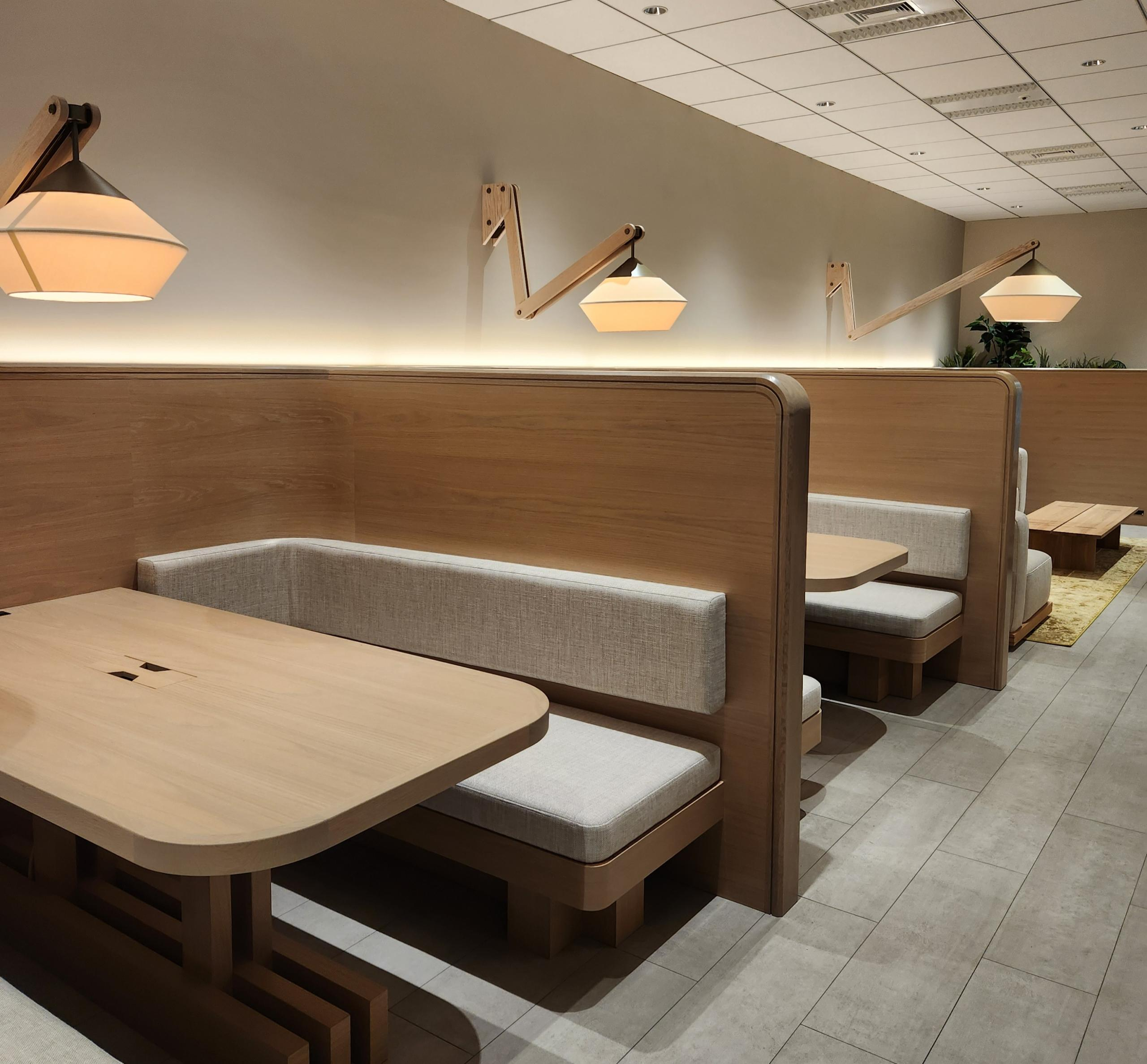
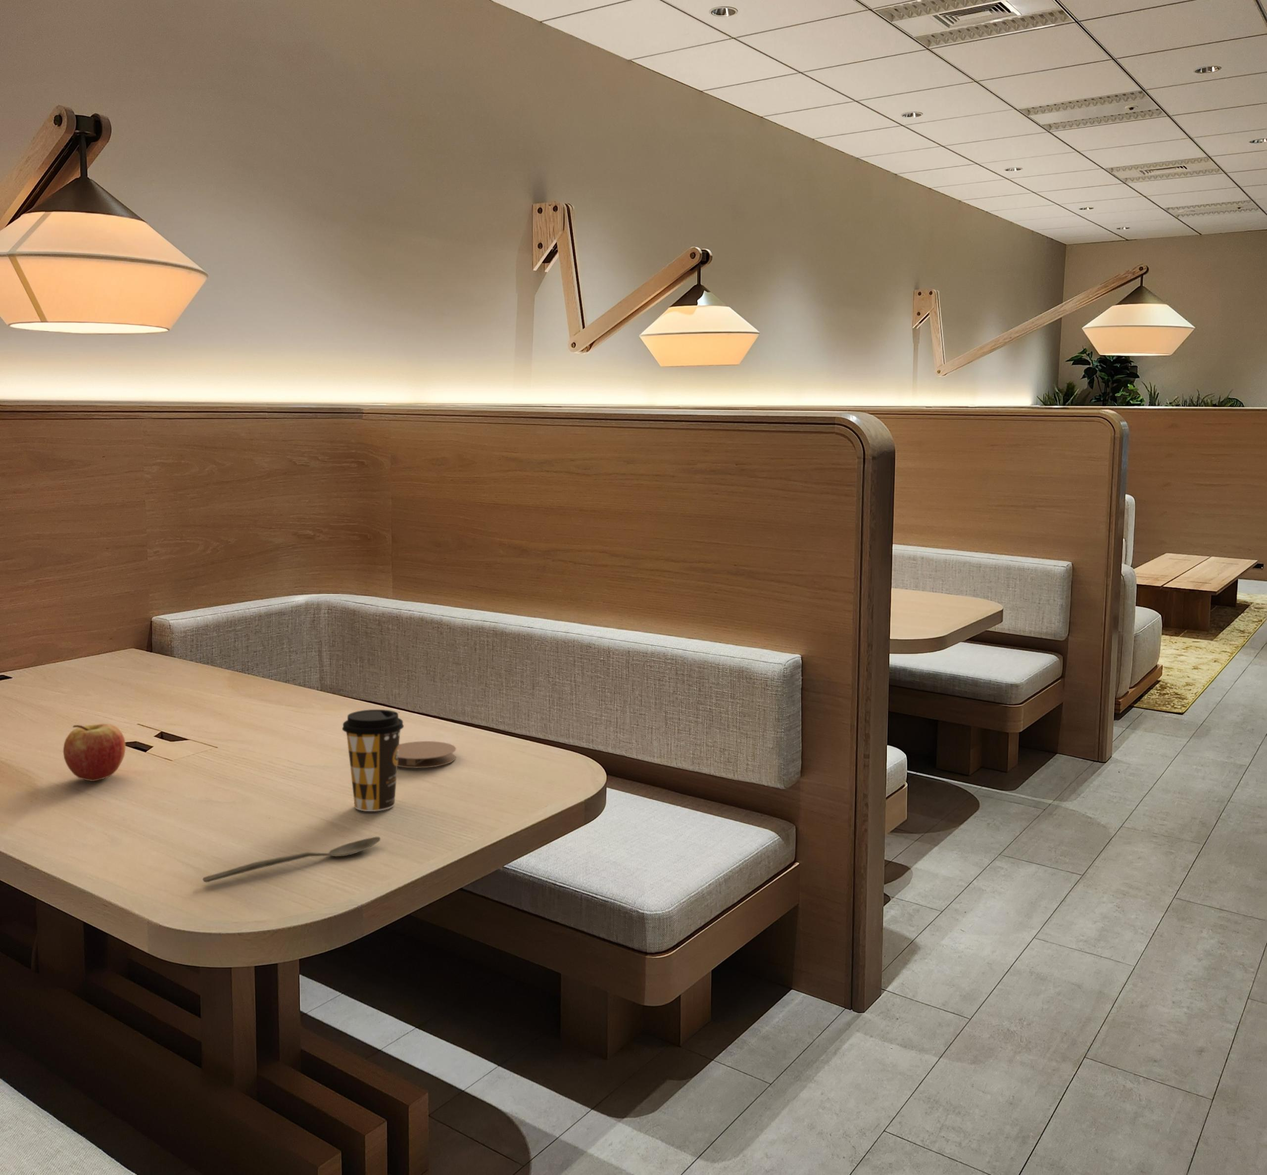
+ fruit (95, 750)
+ coffee cup (373, 760)
+ coaster (422, 754)
+ spoon (295, 858)
